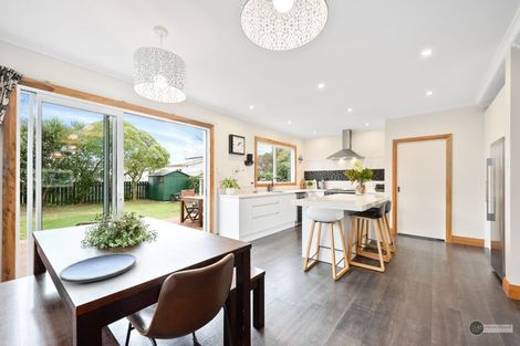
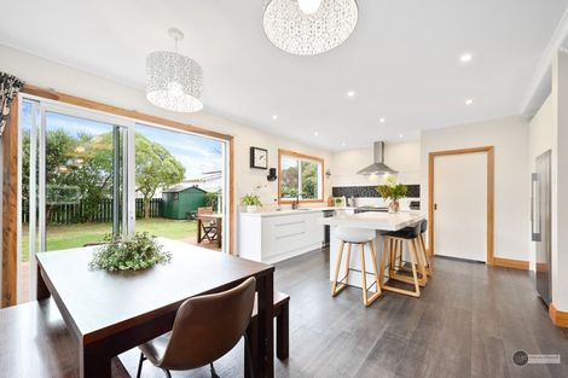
- plate (101, 266)
